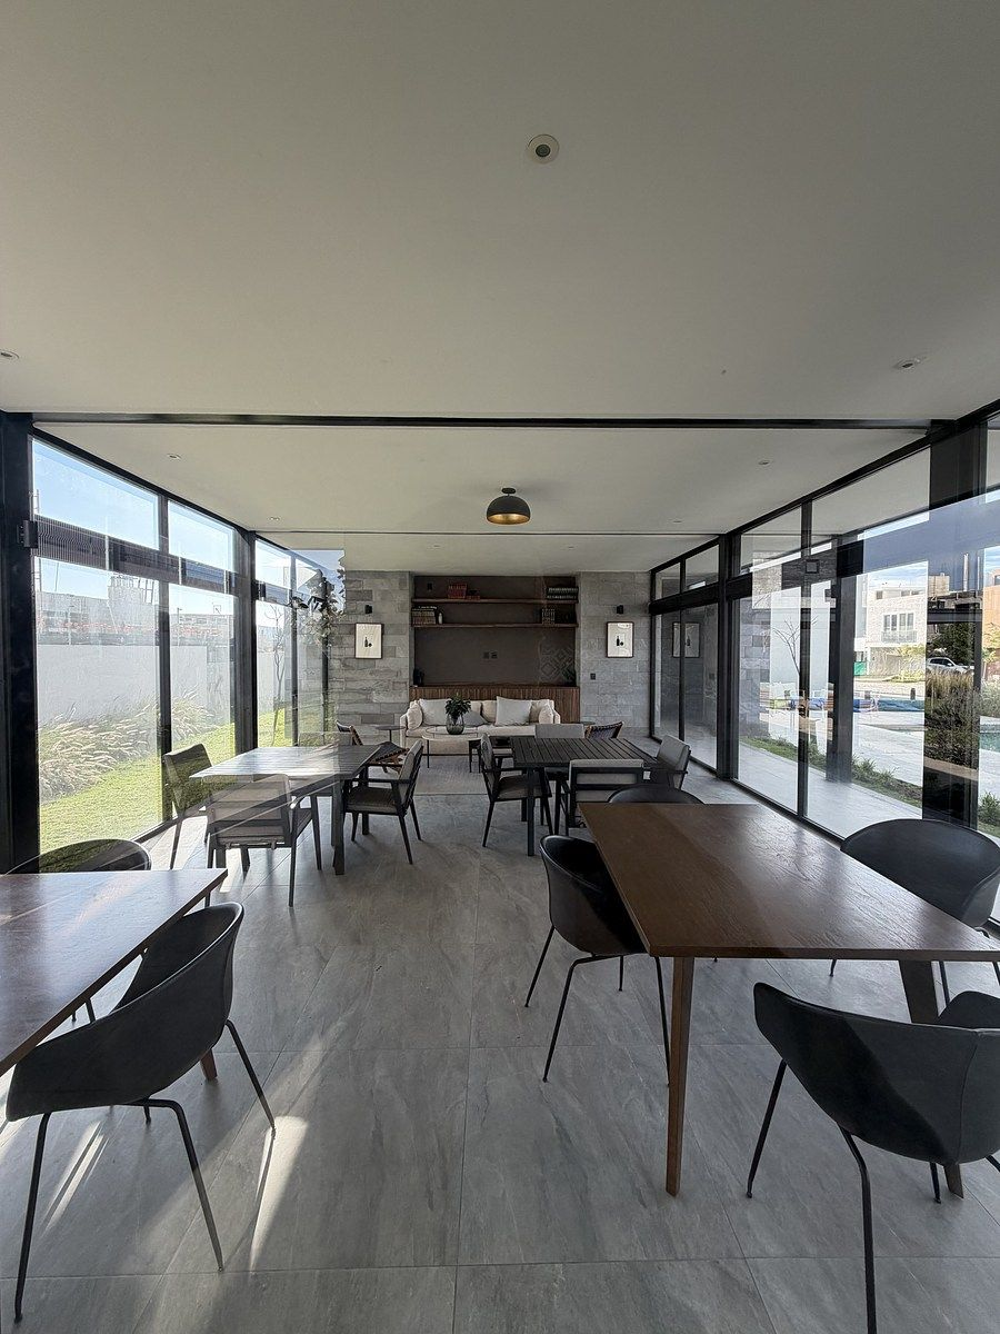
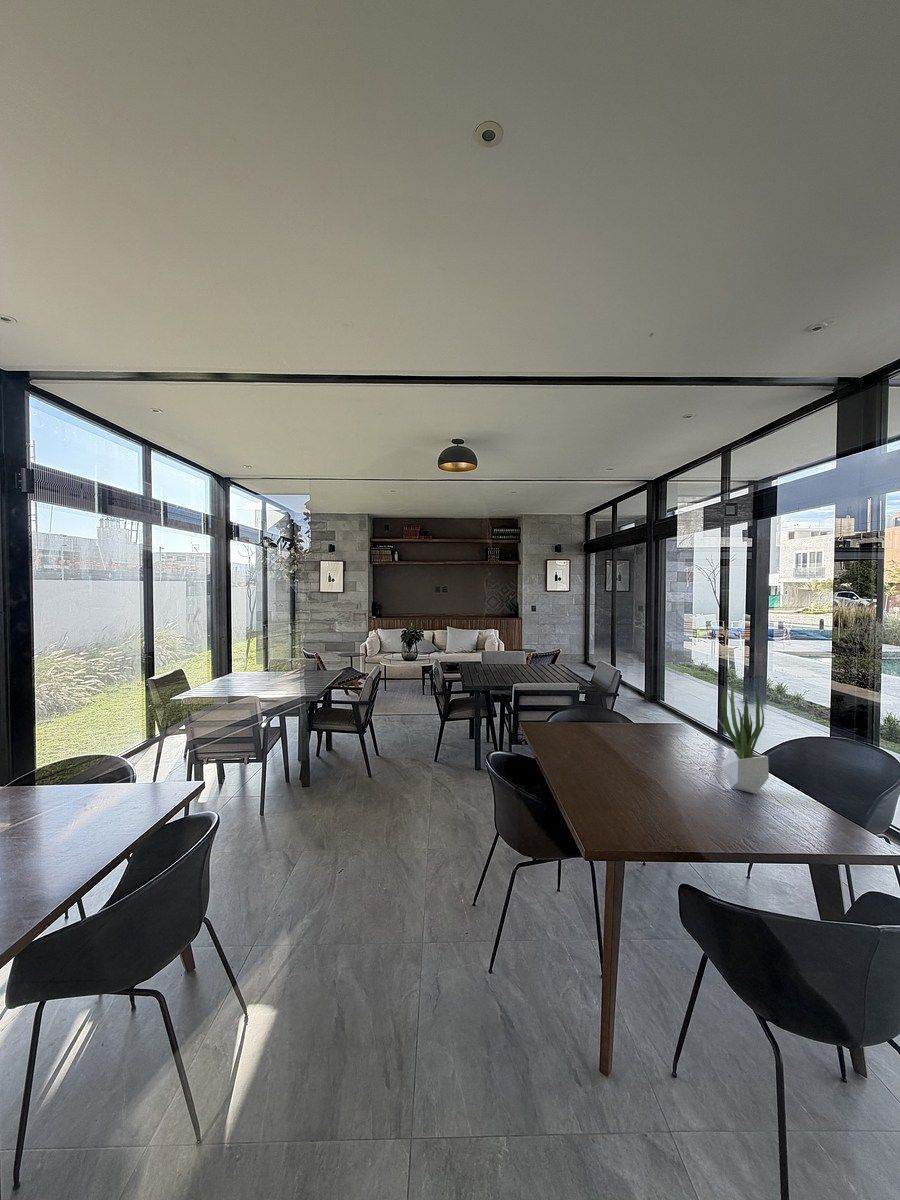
+ potted plant (741, 736)
